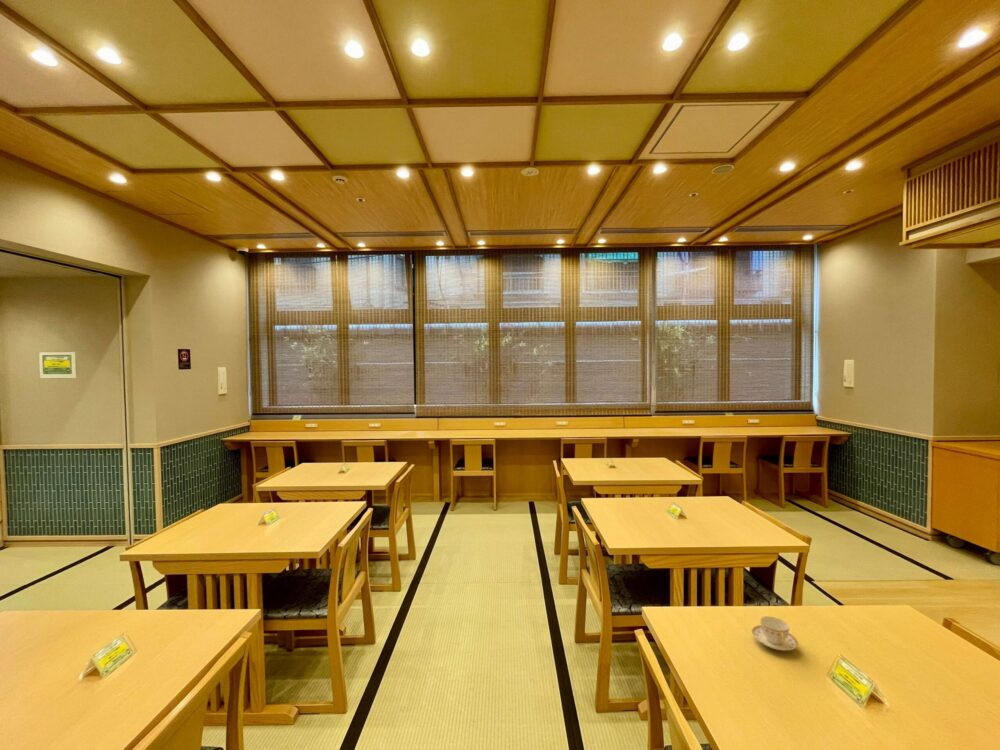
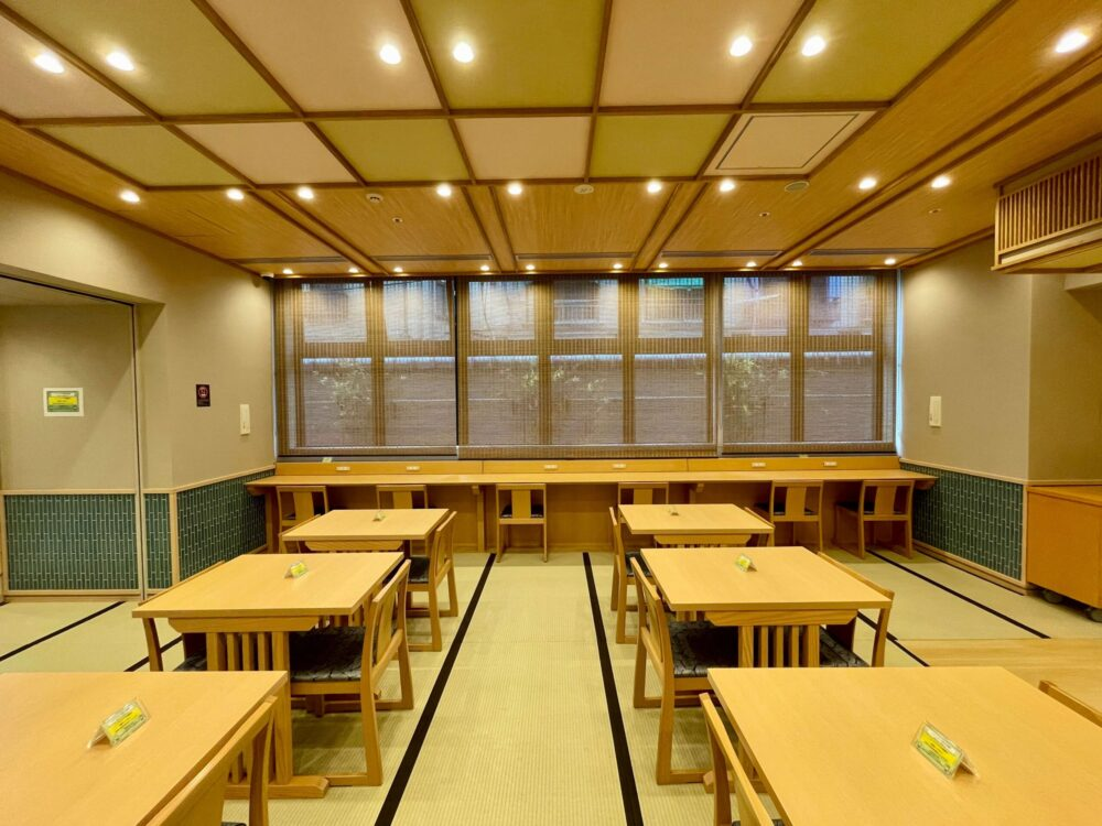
- teacup (774, 633)
